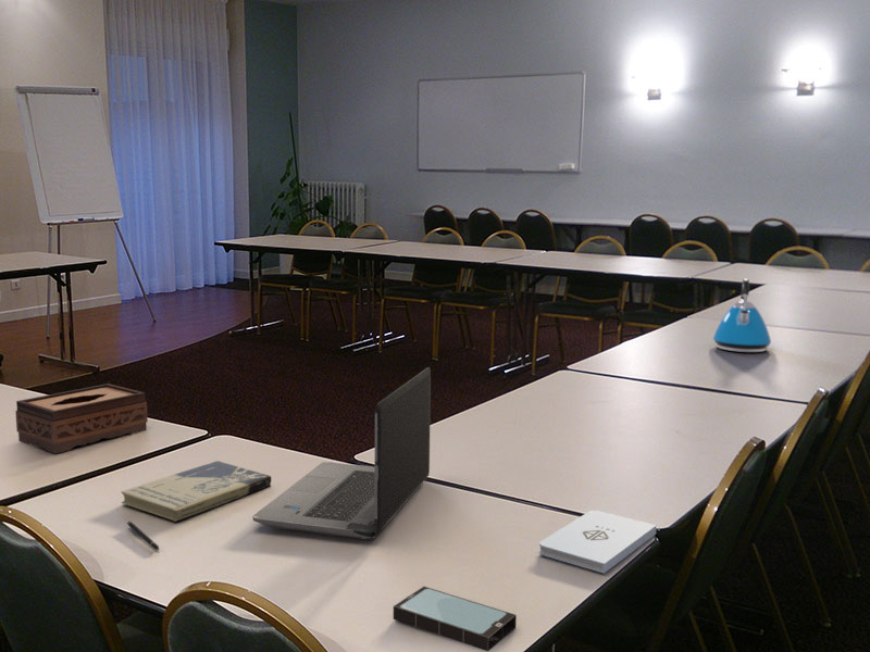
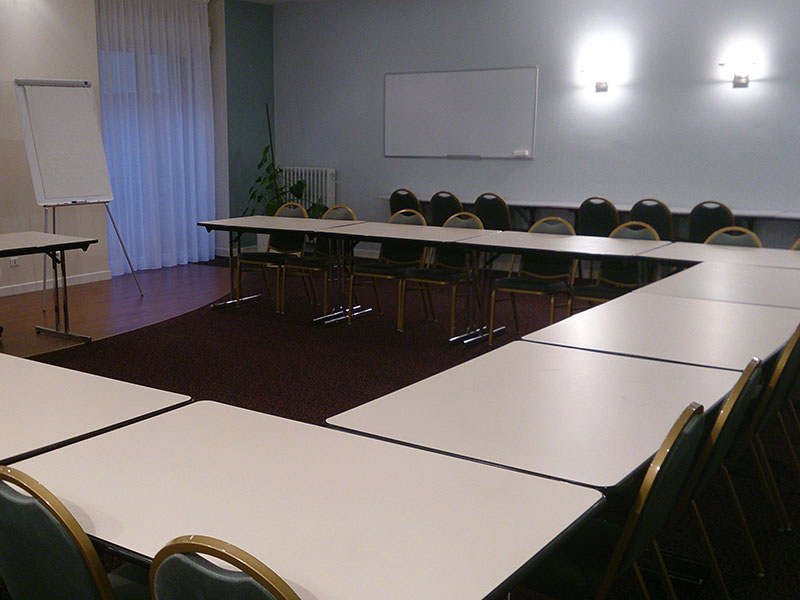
- book (198, 488)
- pen (144, 536)
- tissue box (83, 416)
- laptop computer (347, 464)
- notepad (597, 538)
- smartphone (453, 616)
- kettle (743, 313)
